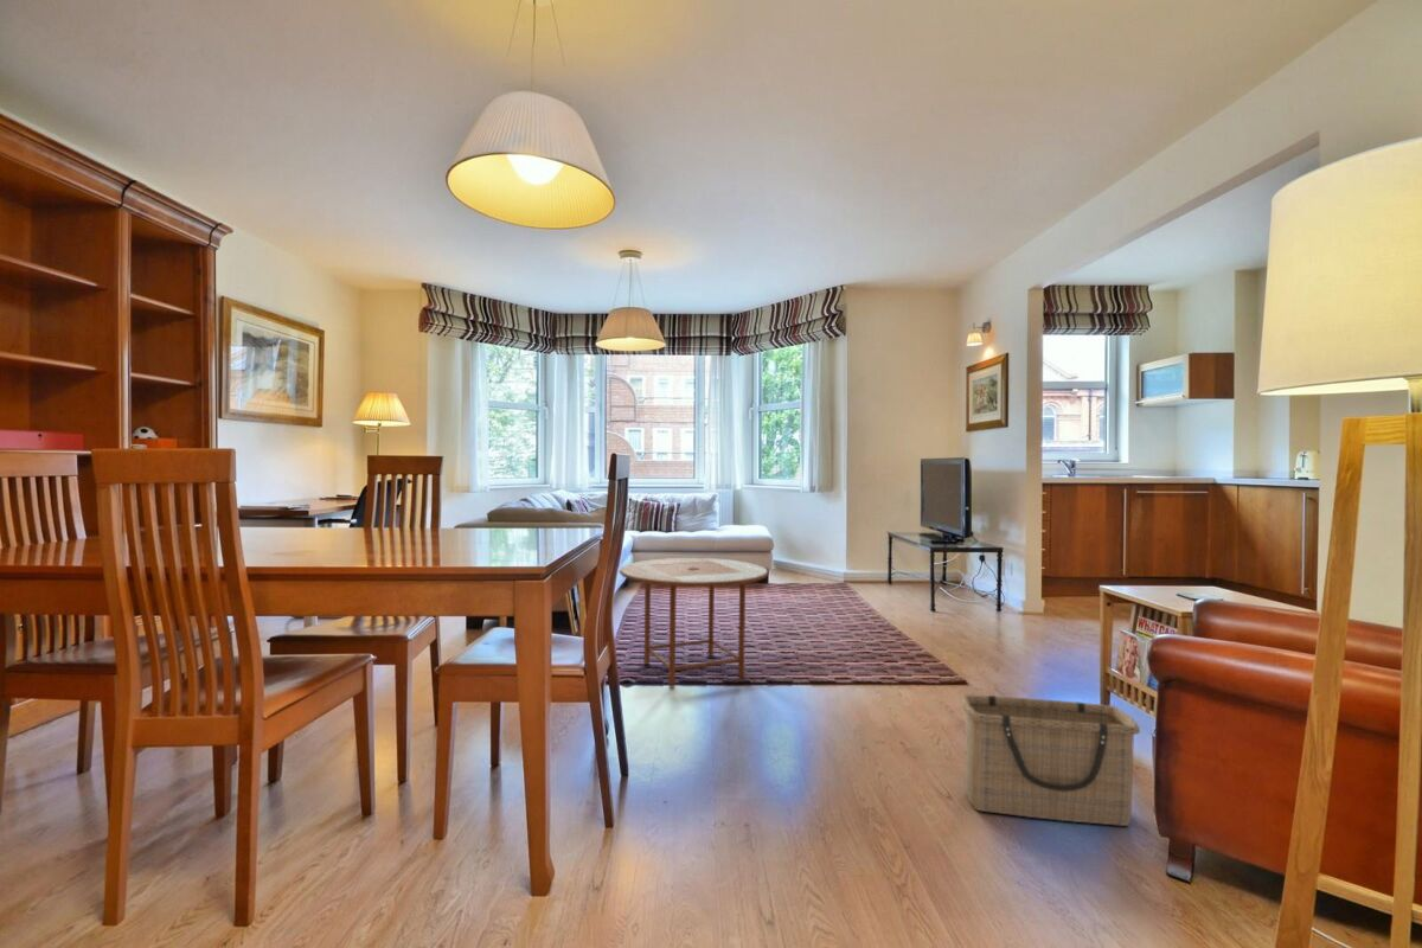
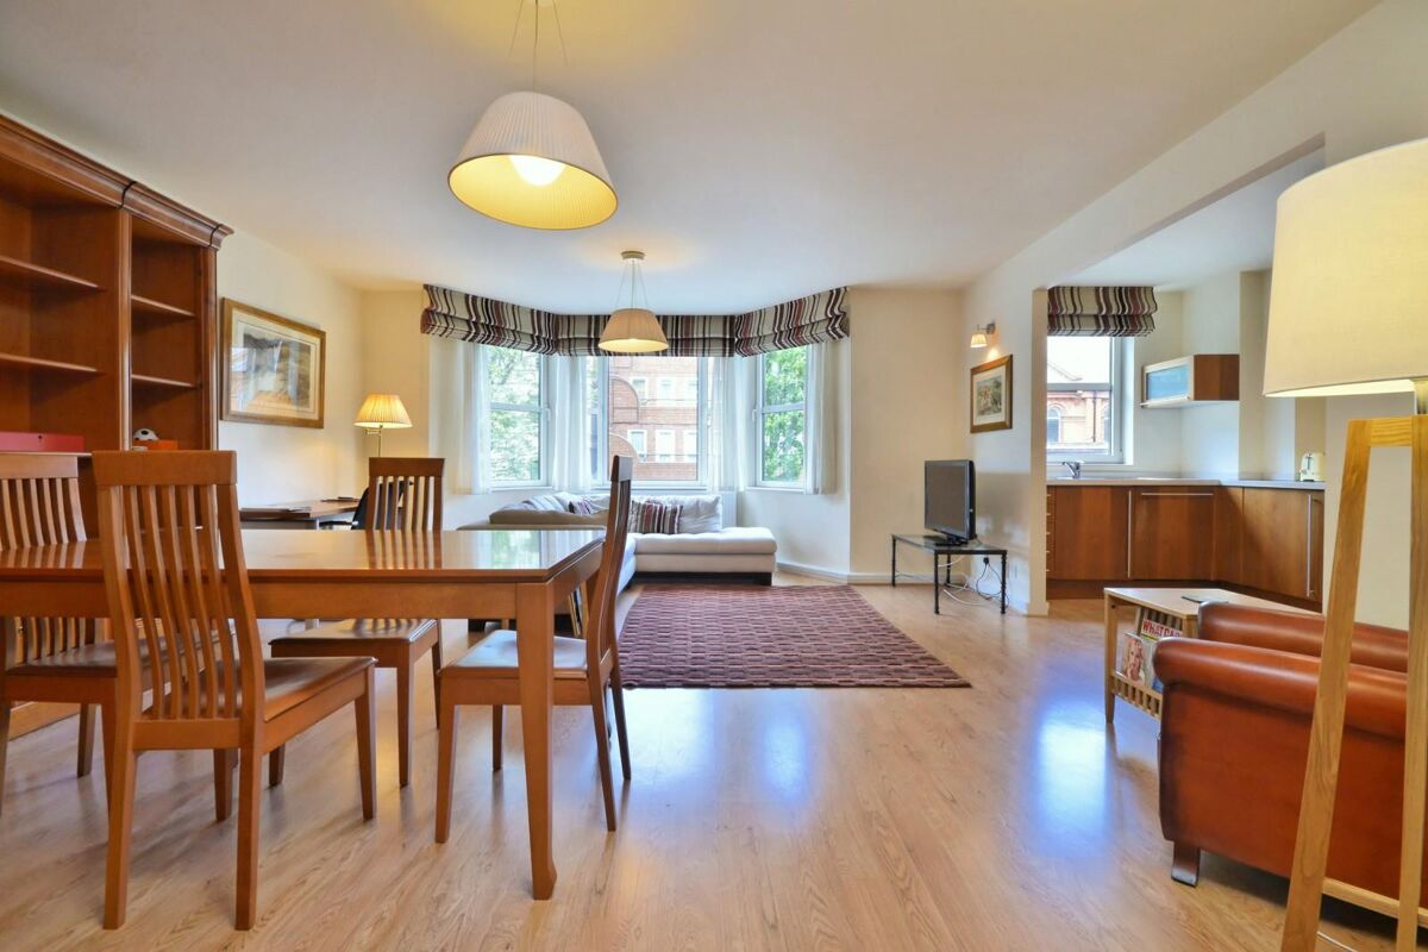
- basket (1044, 757)
- side table (709, 619)
